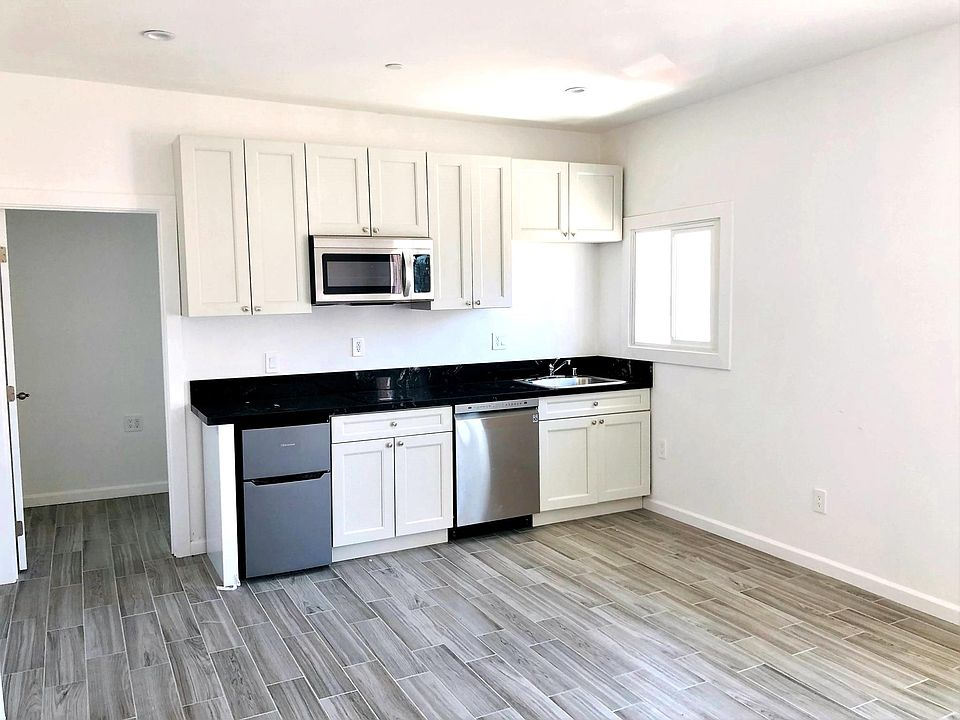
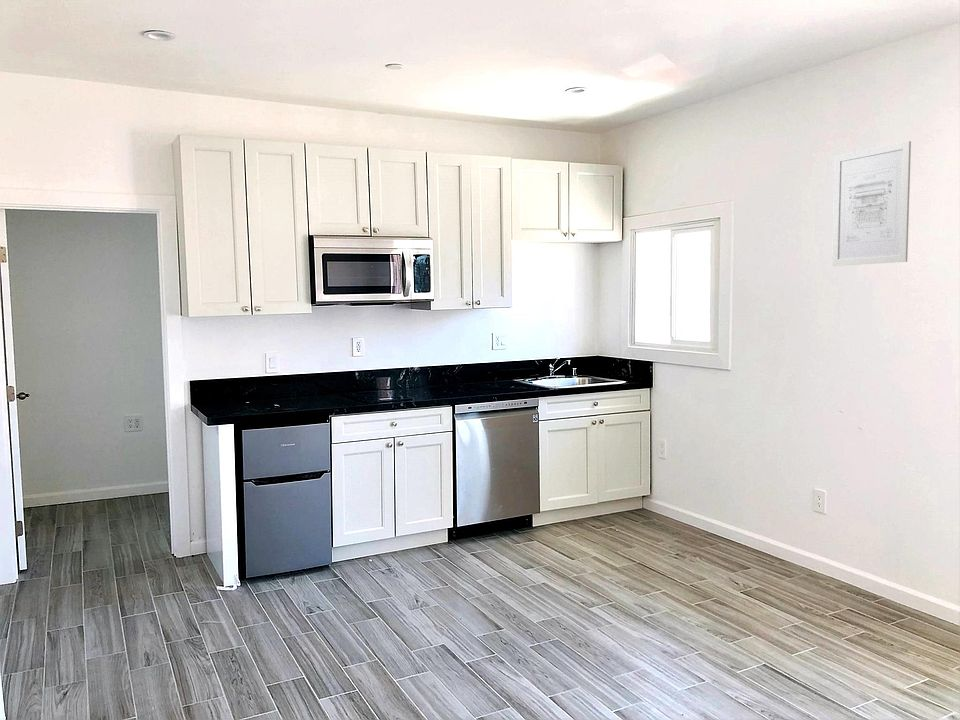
+ wall art (869, 206)
